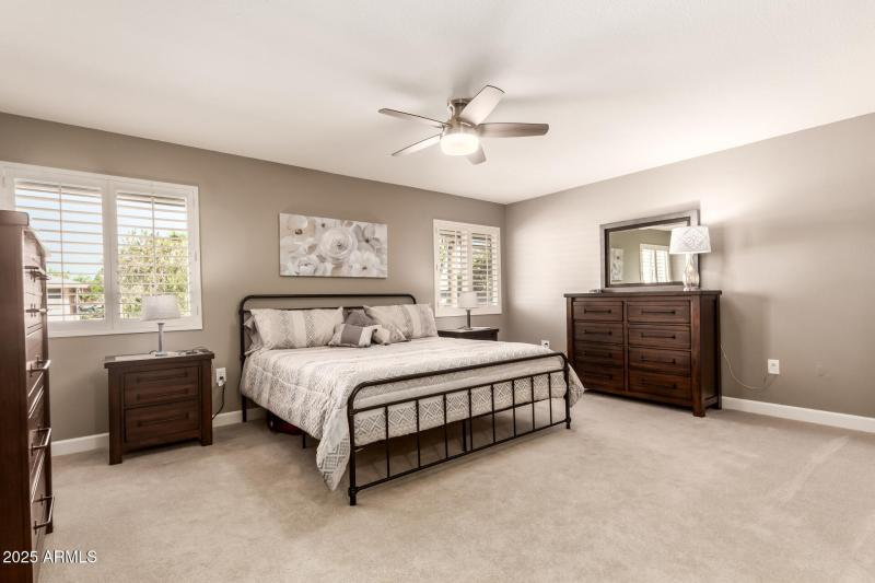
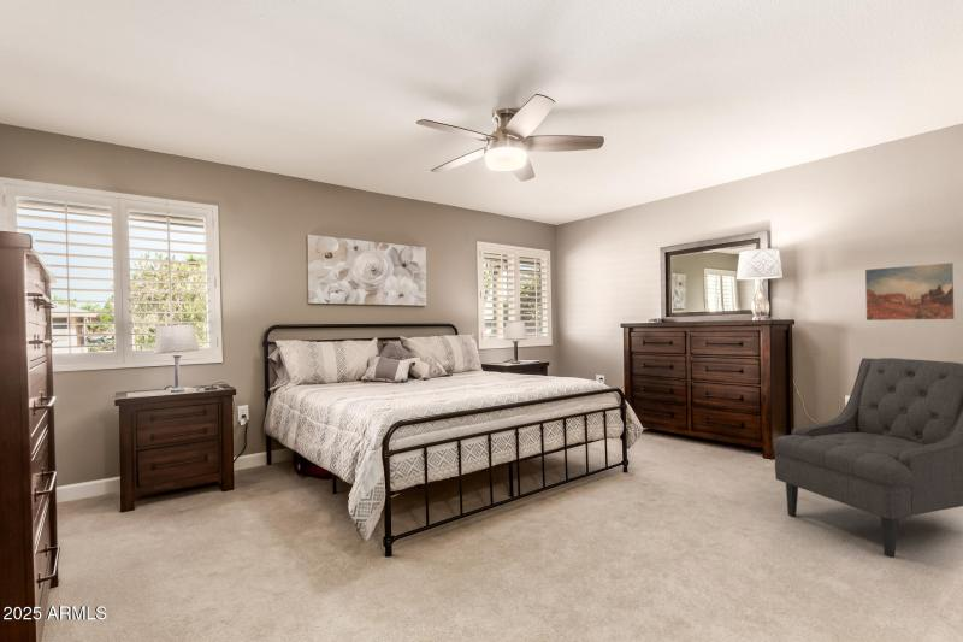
+ chair (876, 443)
+ wall art (906, 293)
